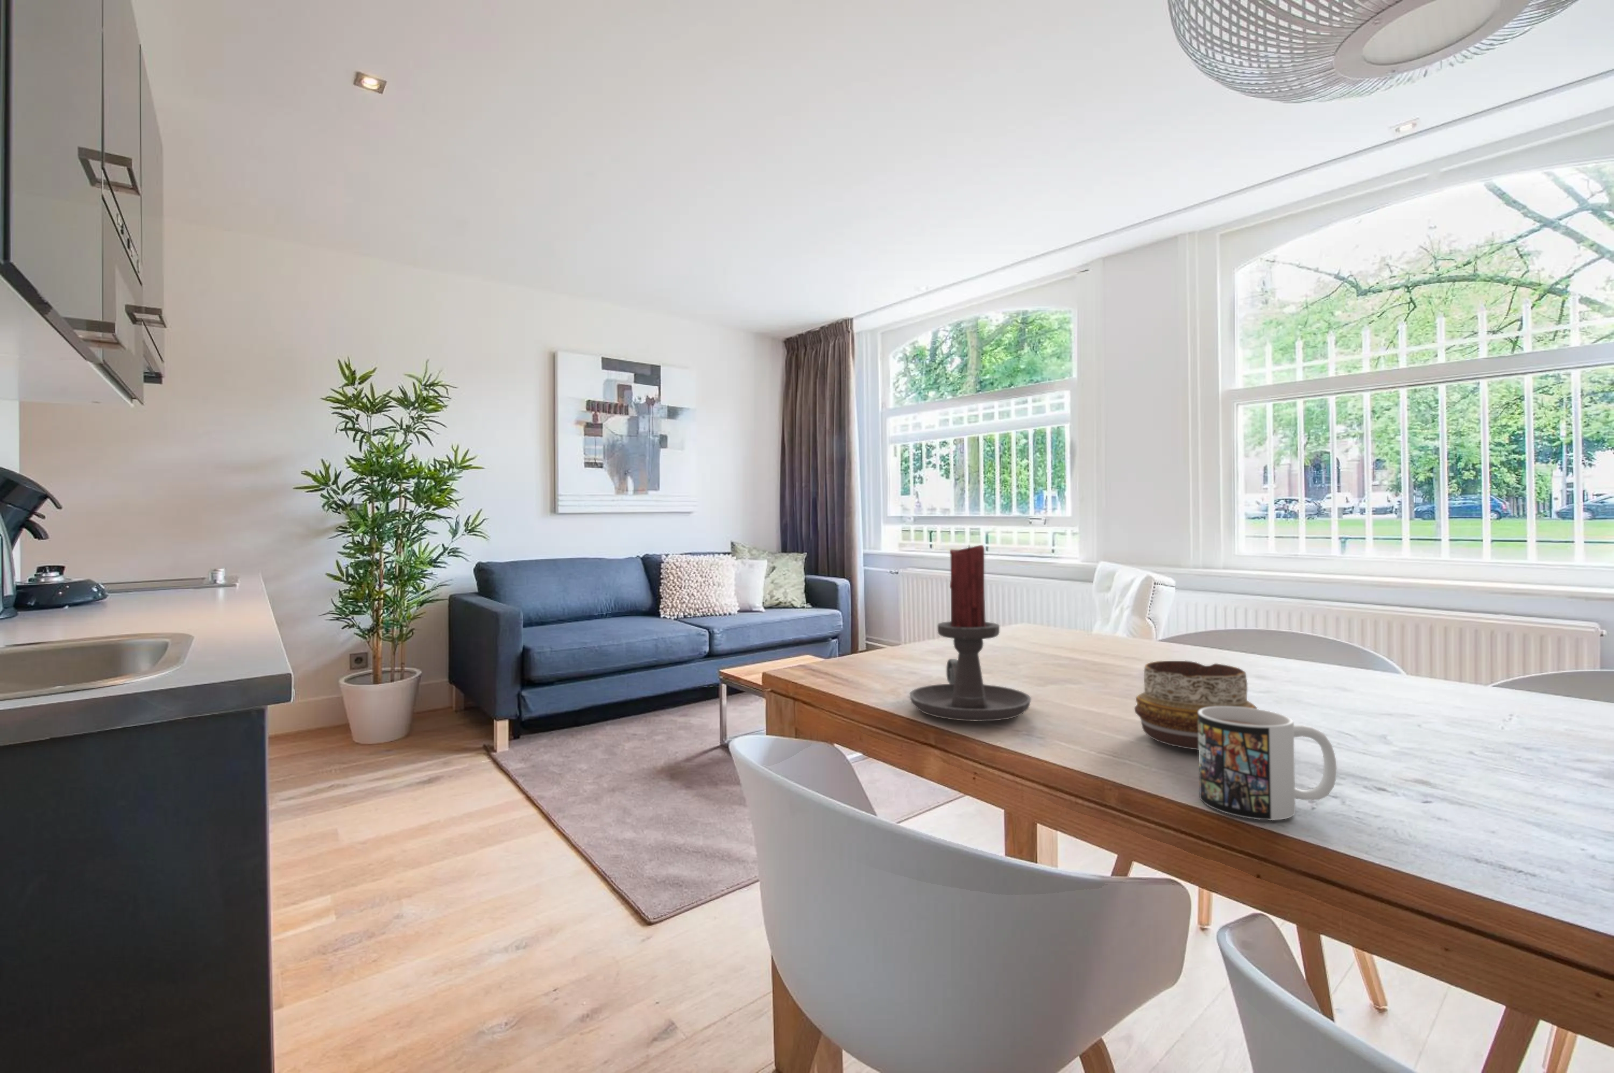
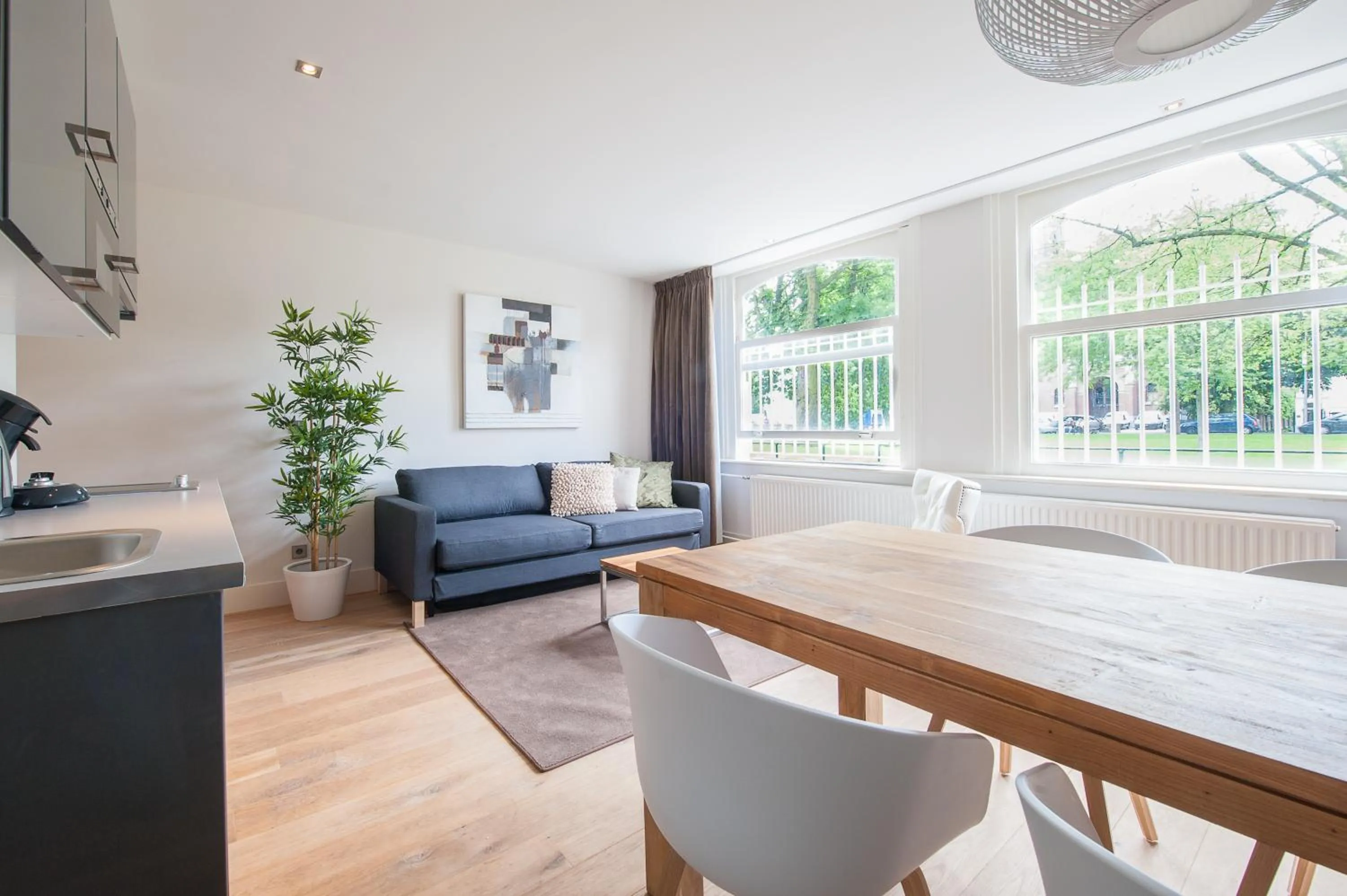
- candle holder (965, 625)
- decorative bowl (1195, 704)
- mug (1265, 760)
